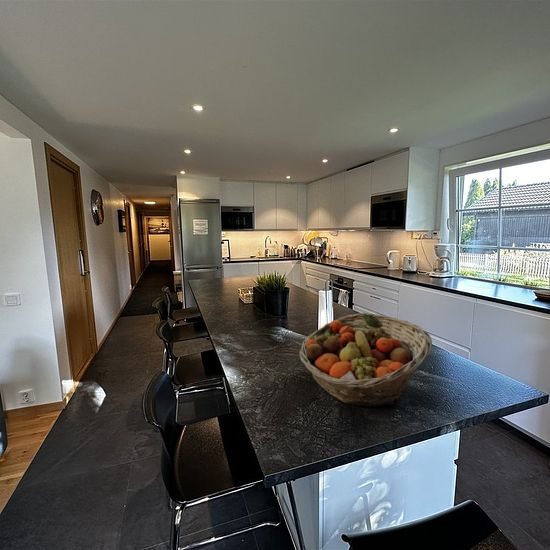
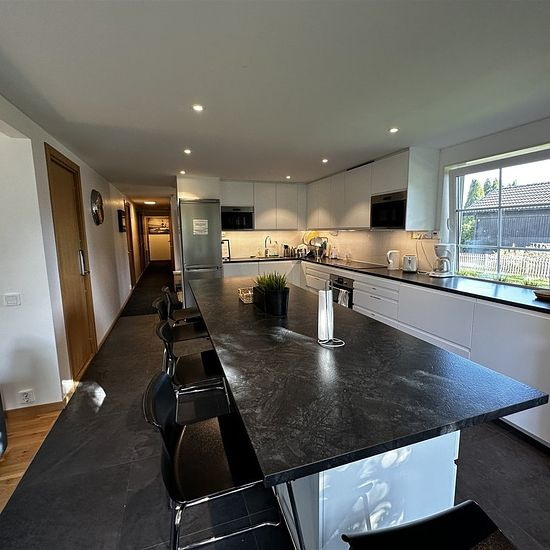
- fruit basket (359, 353)
